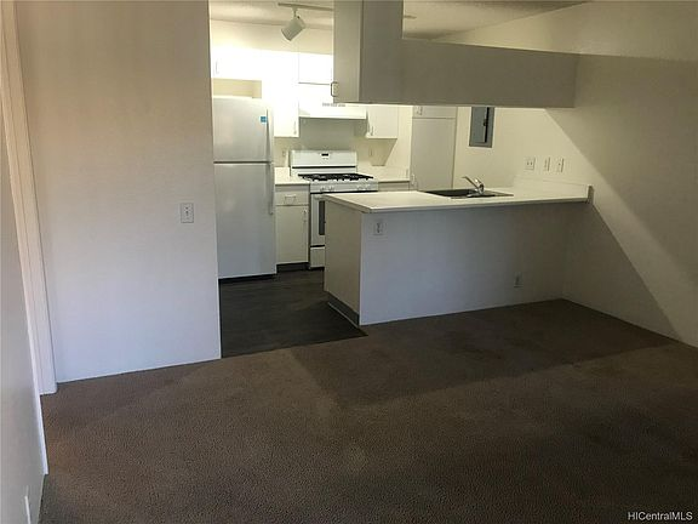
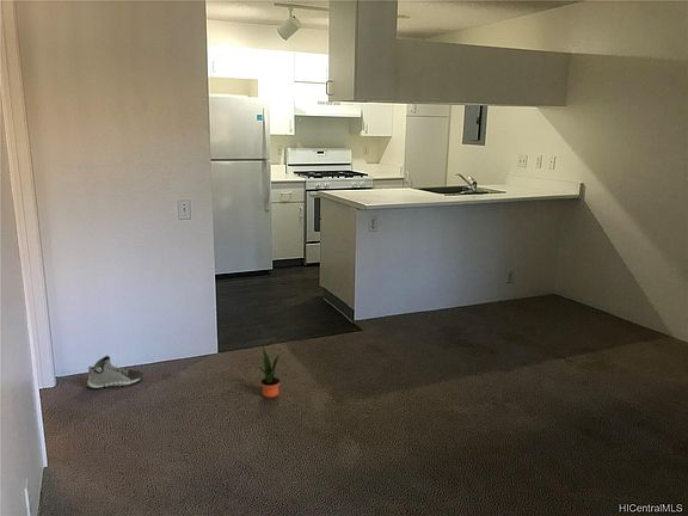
+ potted plant (268, 371)
+ sneaker (115, 369)
